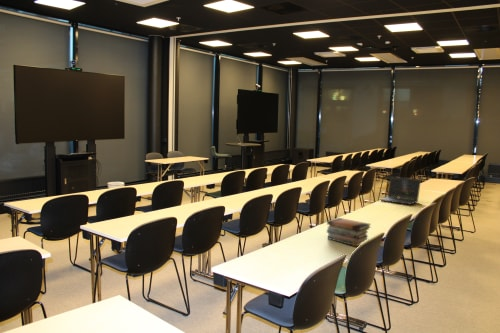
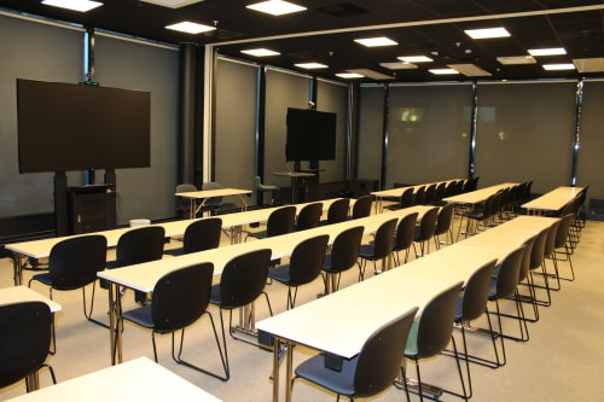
- laptop computer (400, 190)
- book stack (347, 231)
